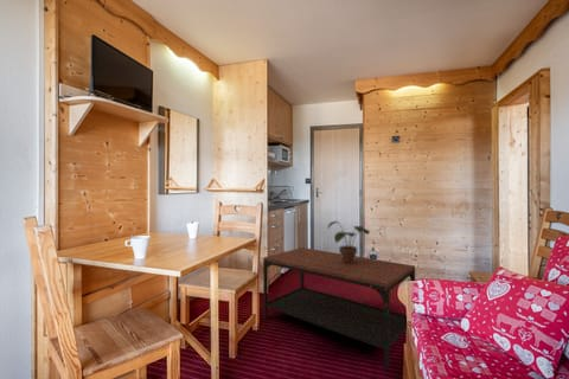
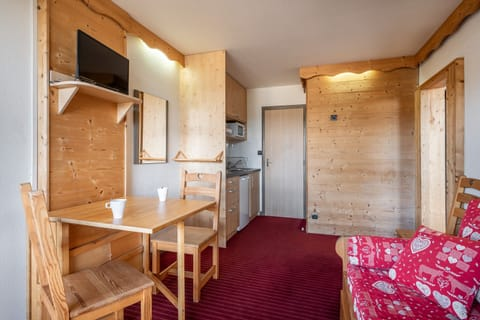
- potted plant (349, 240)
- coffee table (333, 295)
